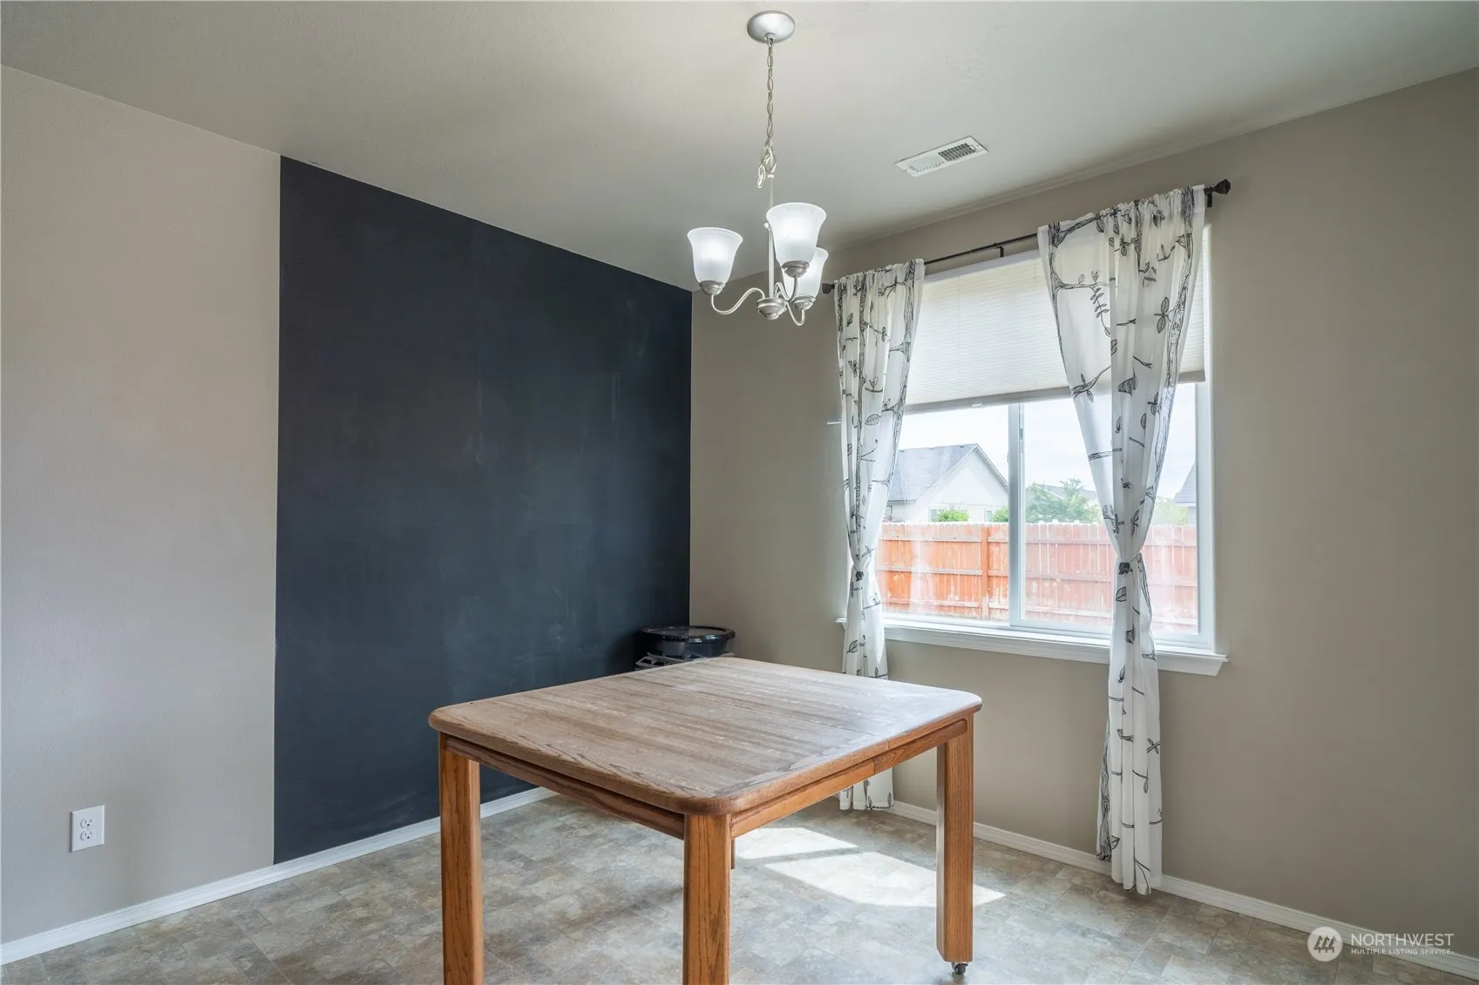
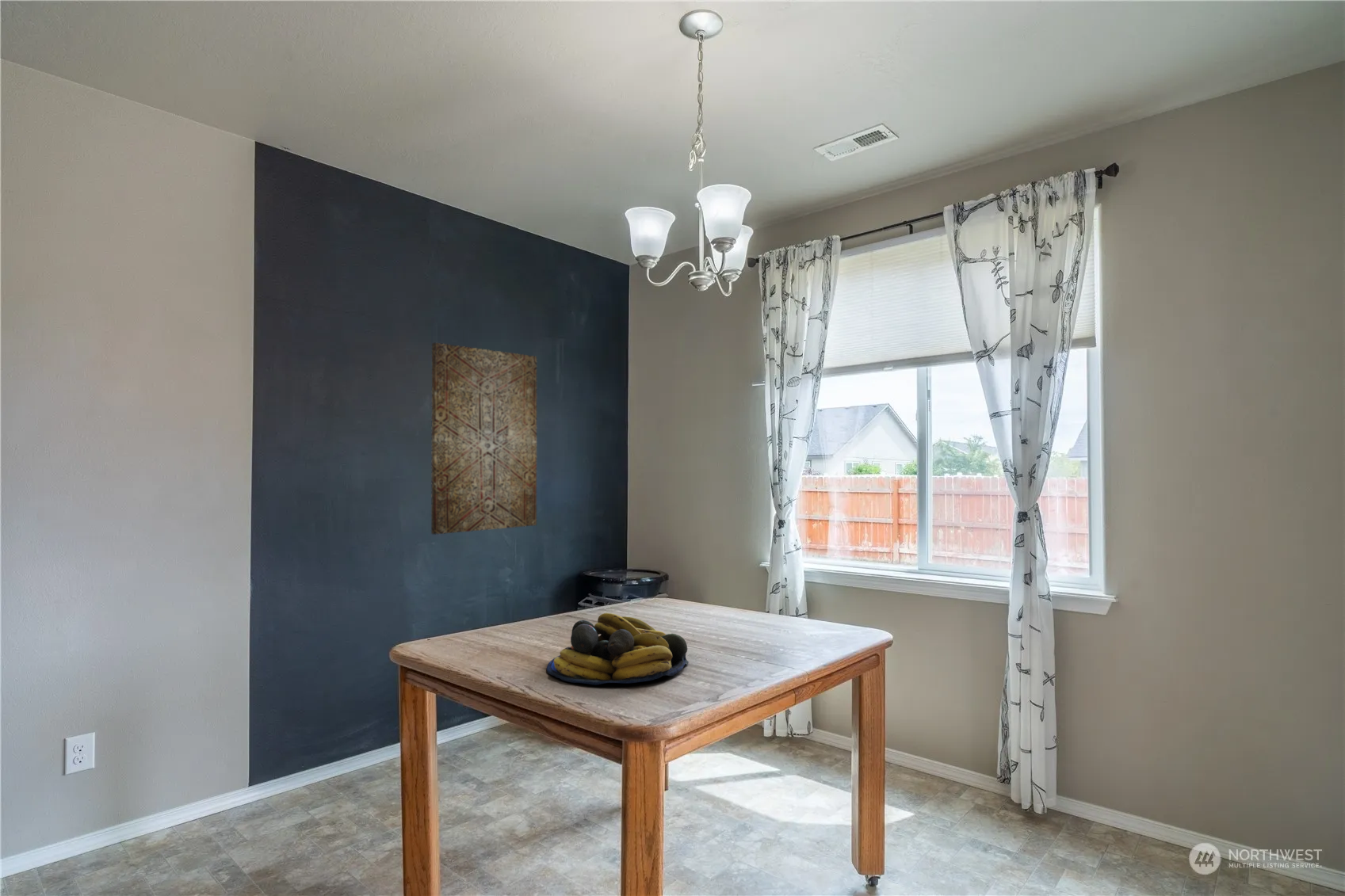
+ wall art (487, 439)
+ fruit bowl (617, 640)
